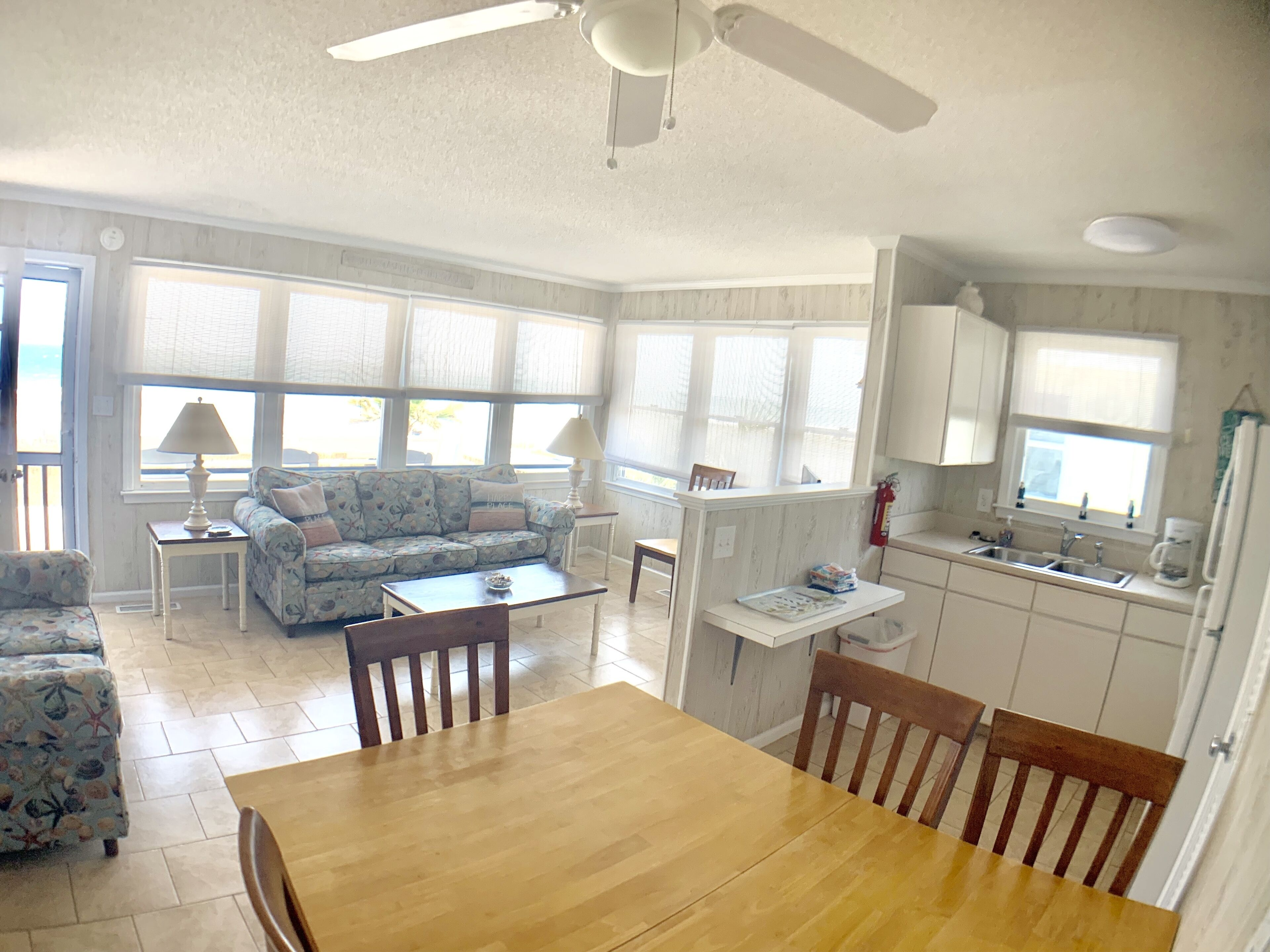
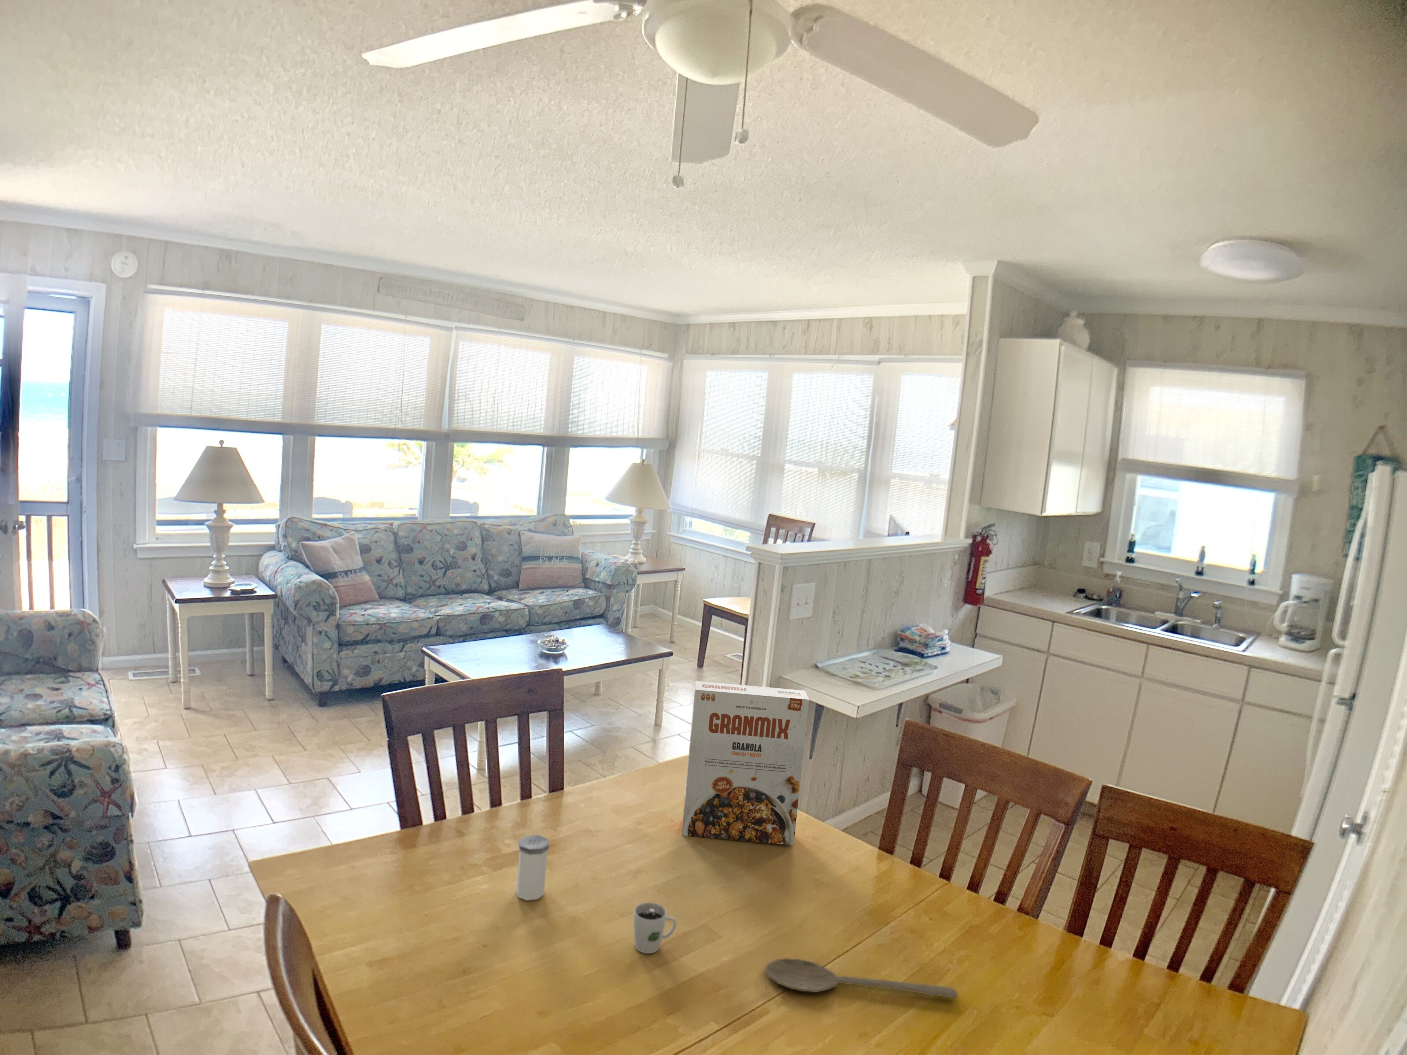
+ wooden spoon (861, 982)
+ cup (655, 916)
+ salt shaker (532, 868)
+ cereal box (743, 762)
